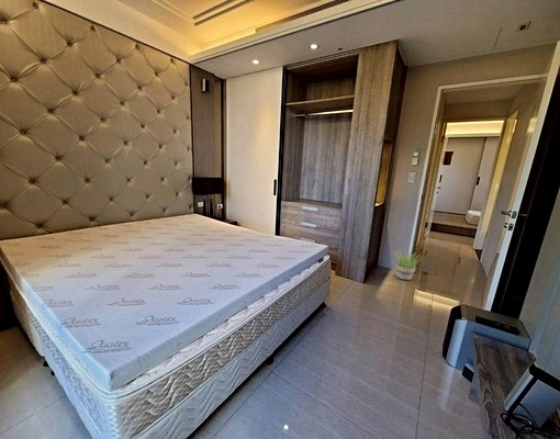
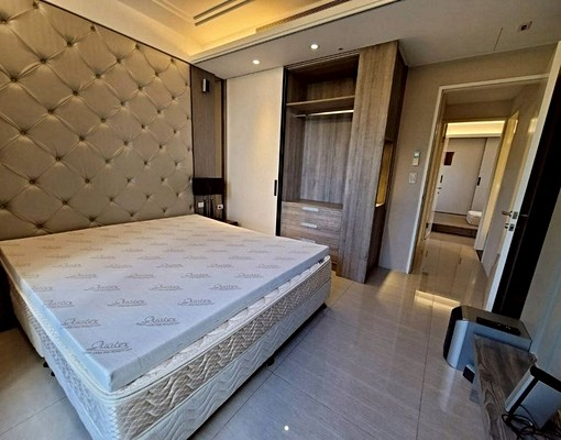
- potted plant (405, 266)
